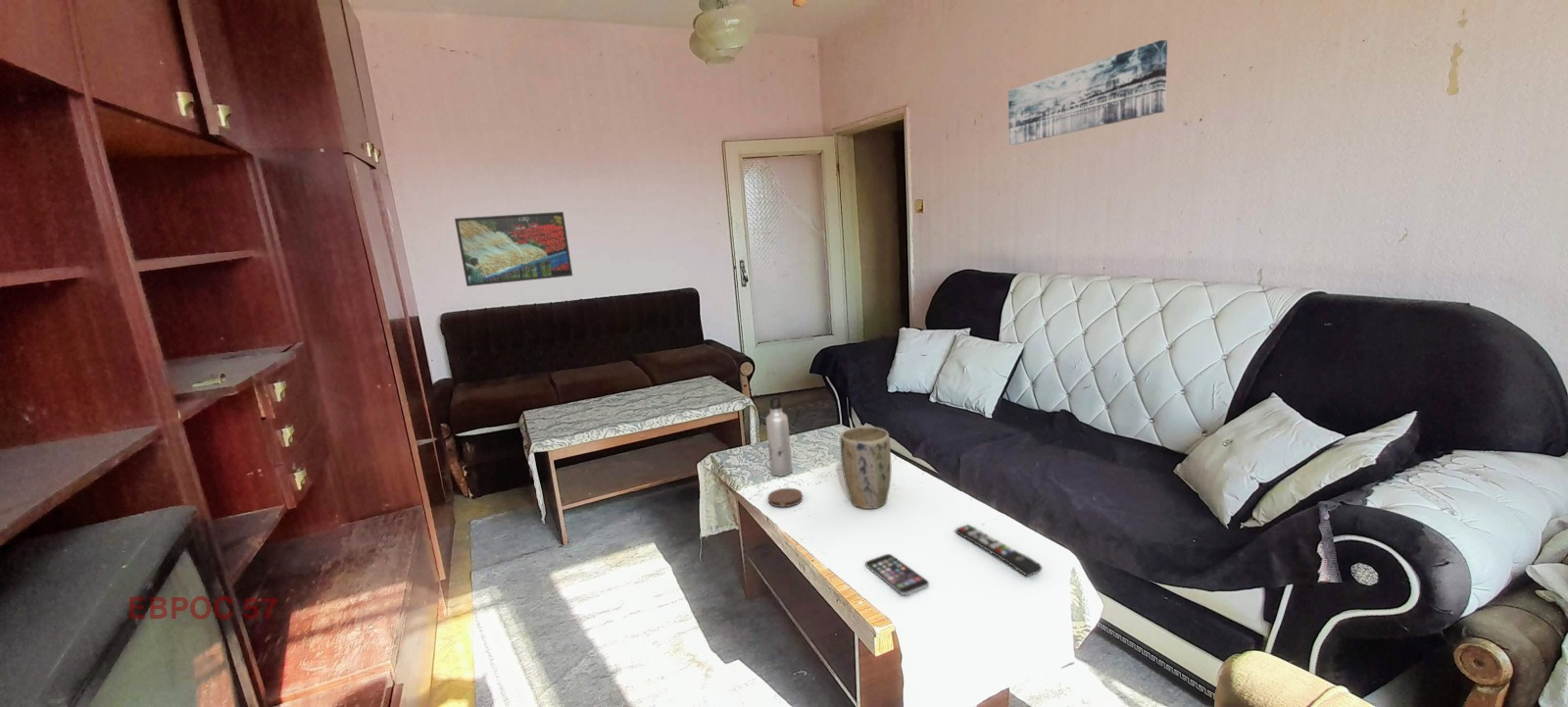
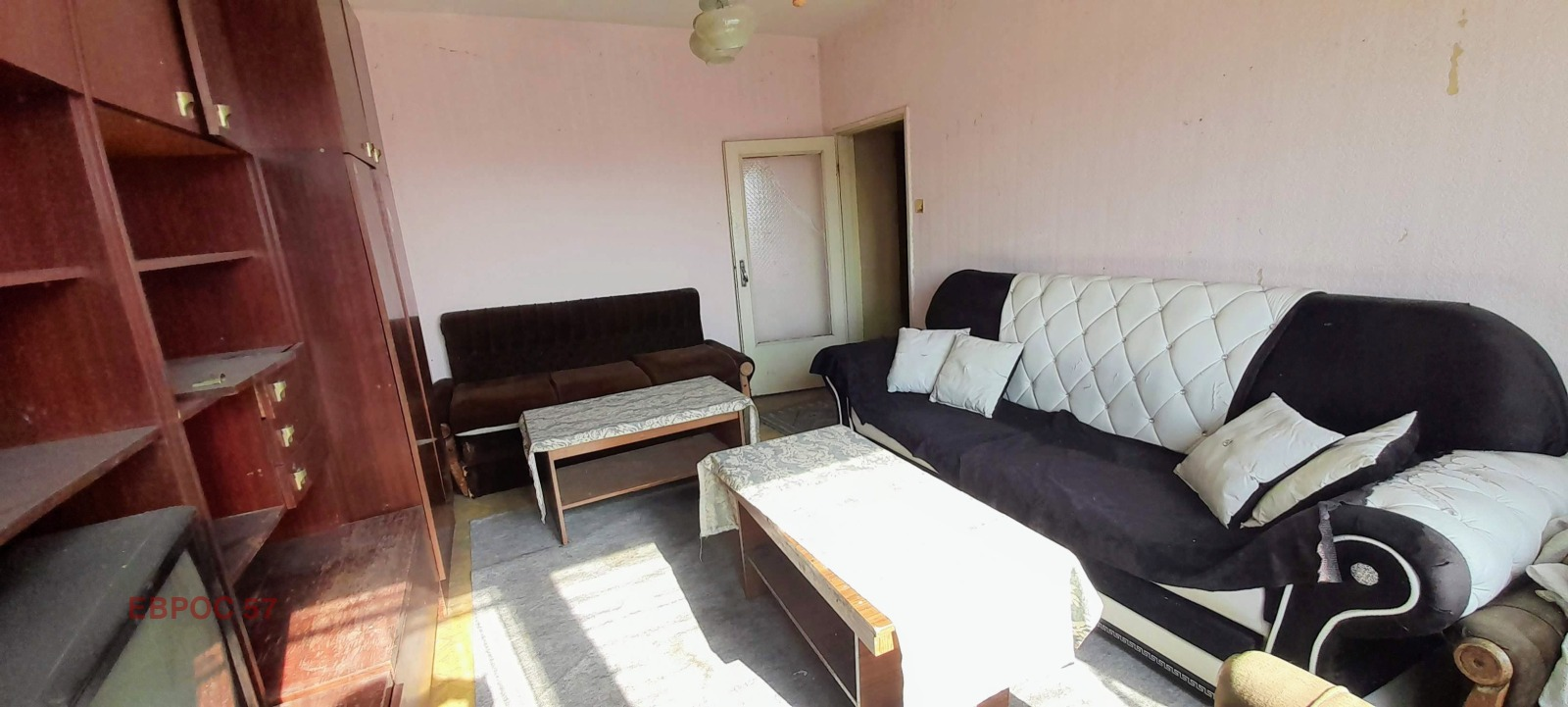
- wall art (1077, 99)
- coaster (785, 497)
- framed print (515, 248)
- remote control (996, 548)
- plant pot (866, 468)
- smartphone (896, 573)
- water bottle (778, 434)
